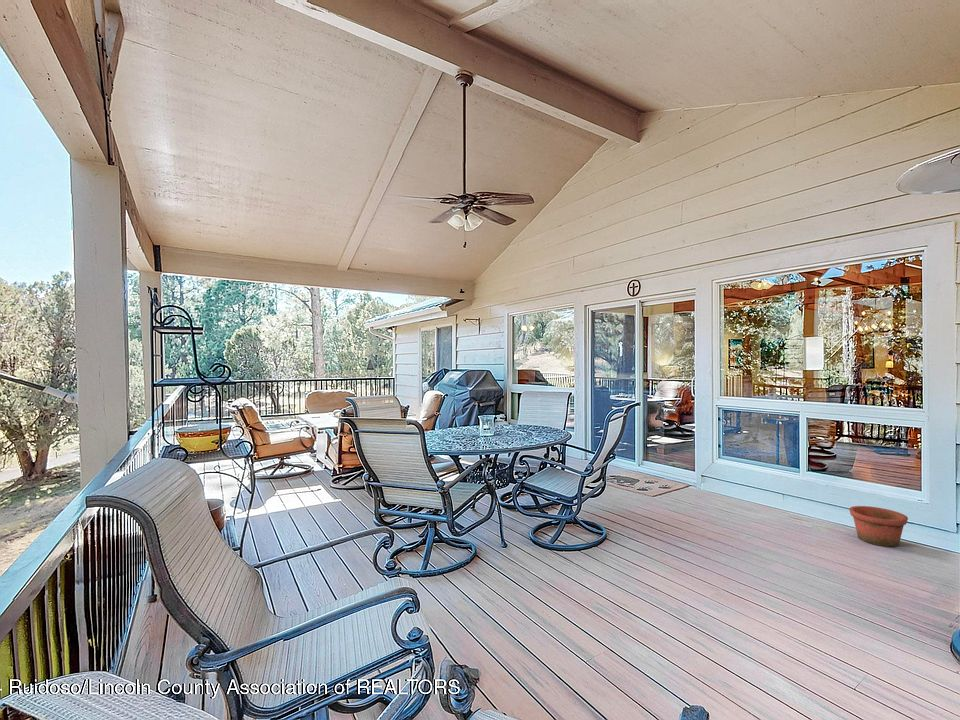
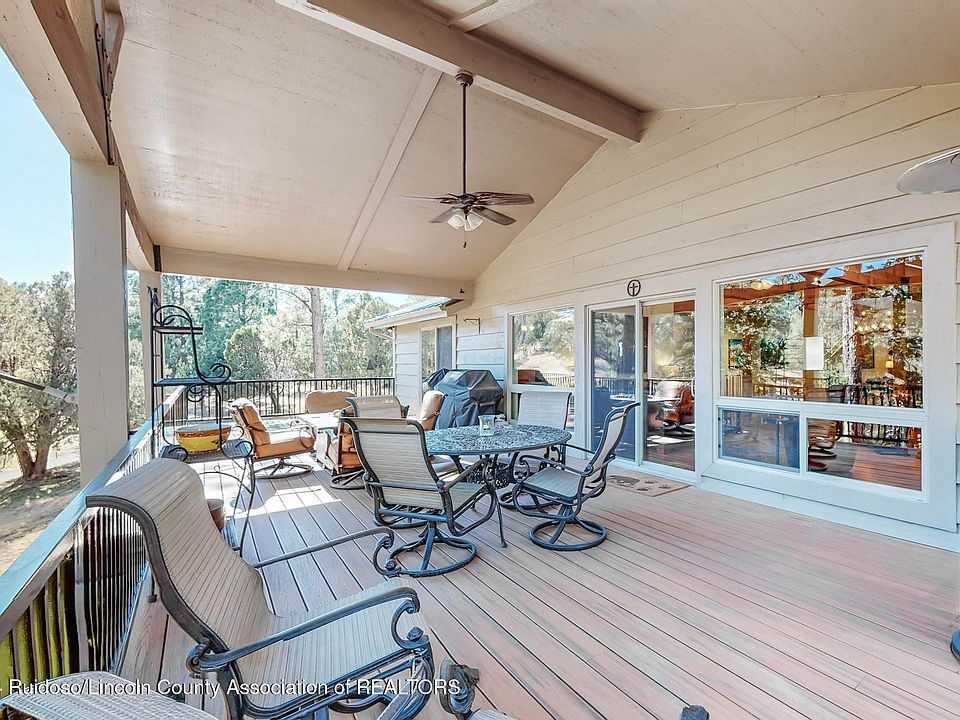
- pot (877, 526)
